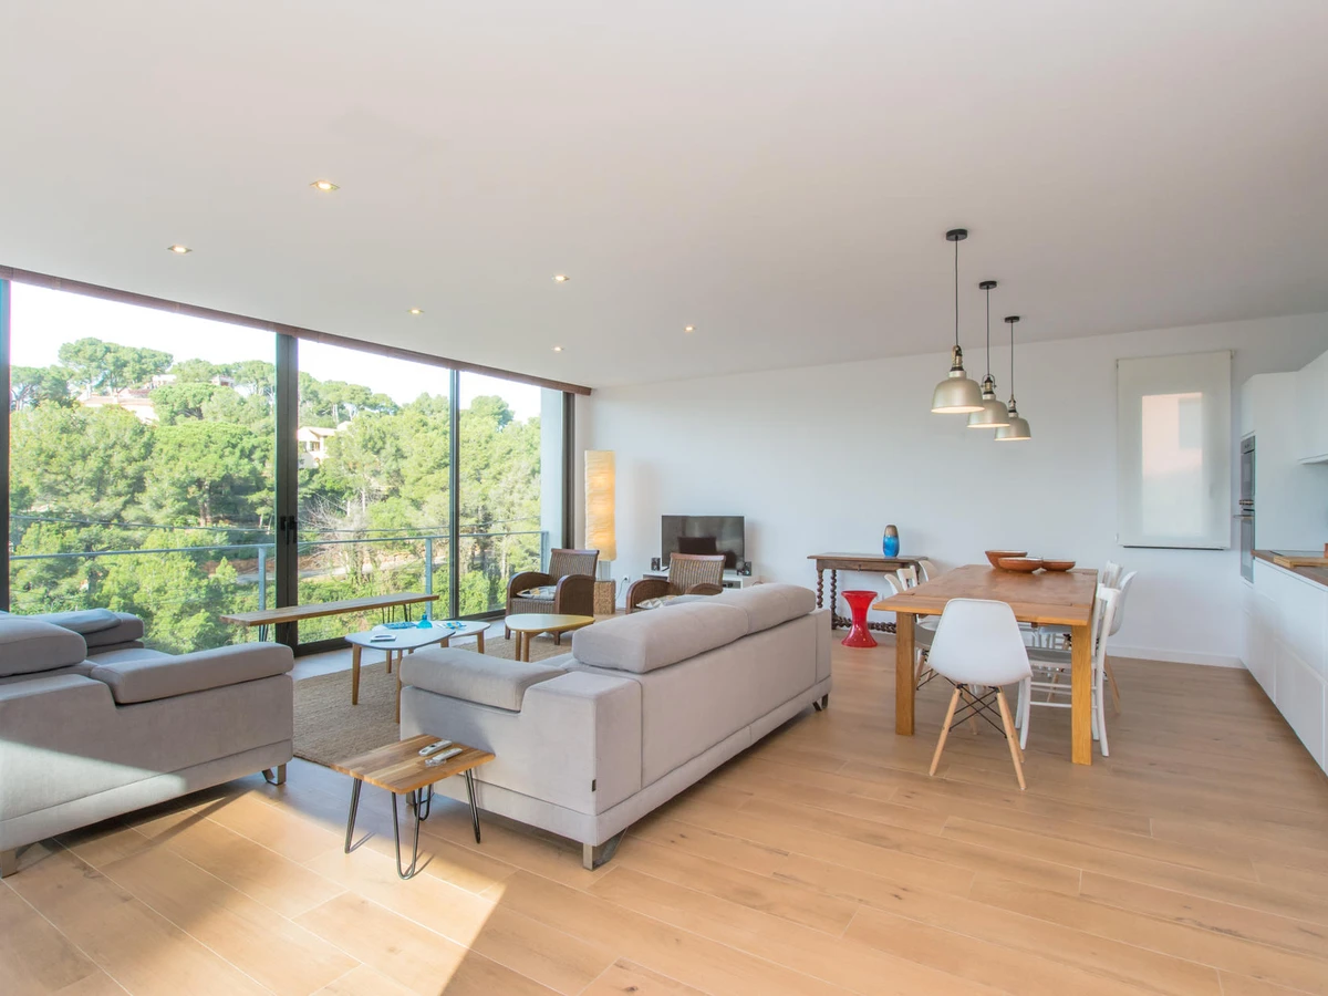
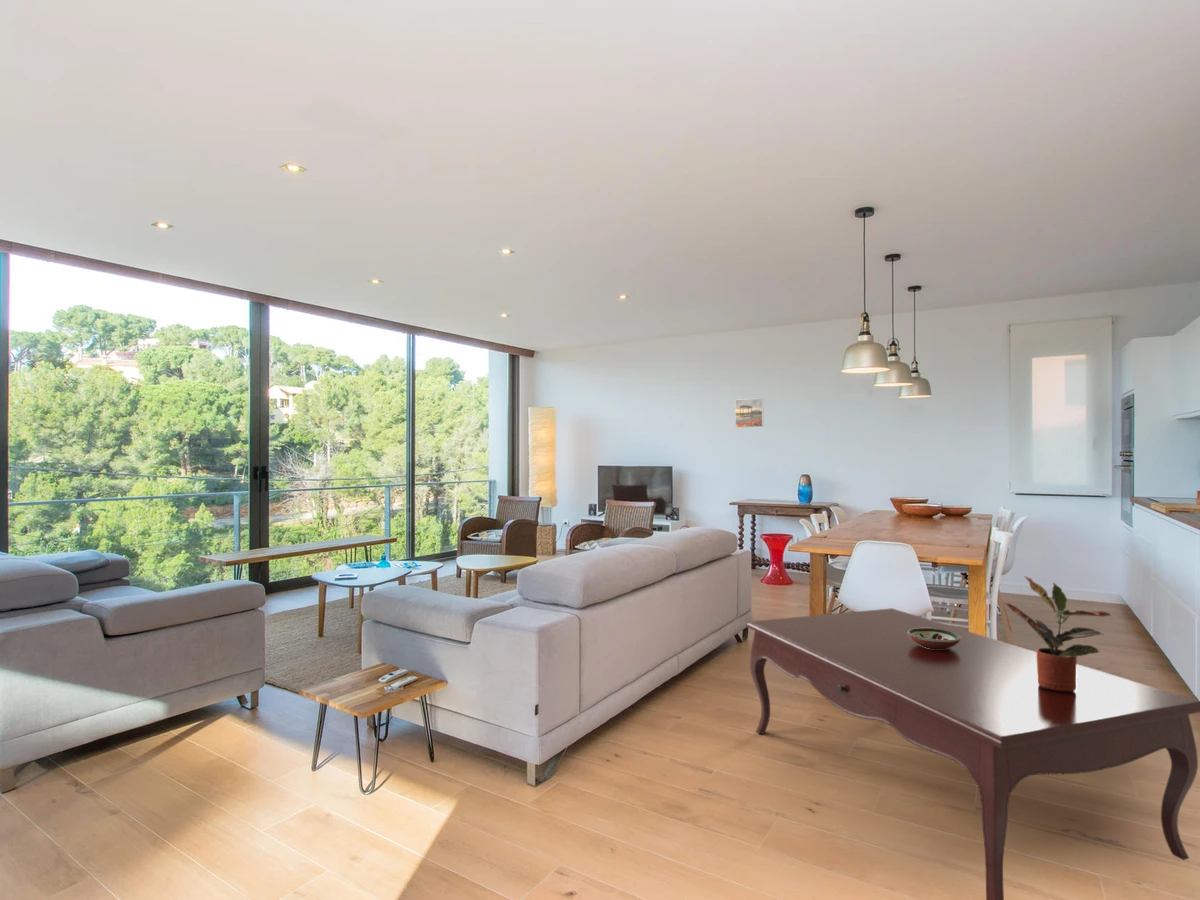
+ potted plant (1064, 635)
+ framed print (749, 413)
+ decorative bowl (933, 639)
+ coffee table (930, 718)
